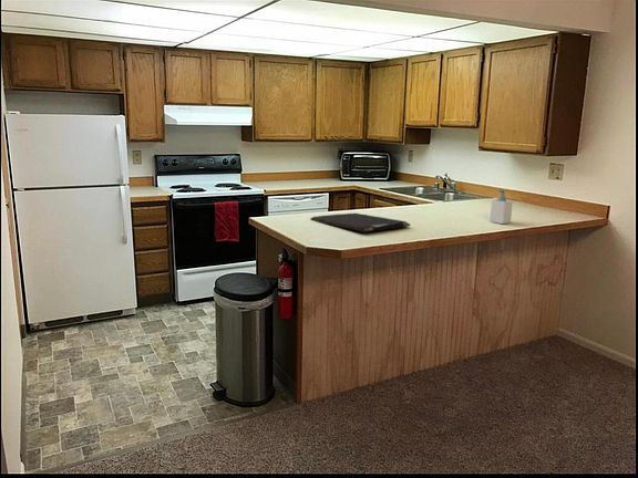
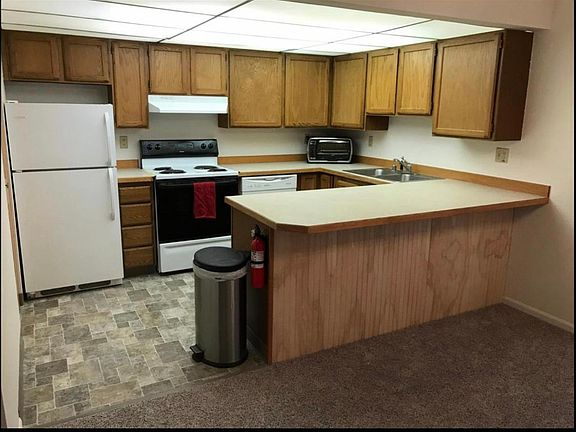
- soap bottle (501, 206)
- cutting board (359, 220)
